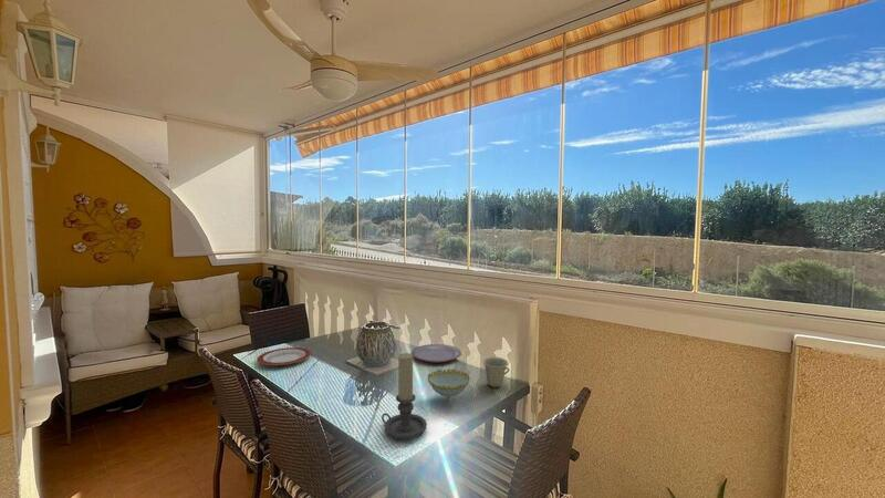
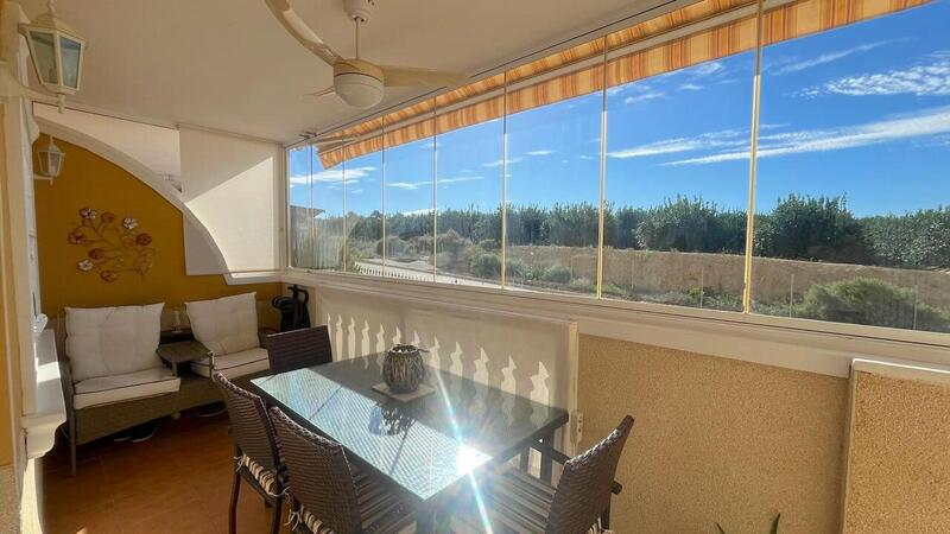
- decorative bowl (448, 387)
- candle holder (402, 391)
- plate (436, 353)
- plate (284, 357)
- cup (494, 373)
